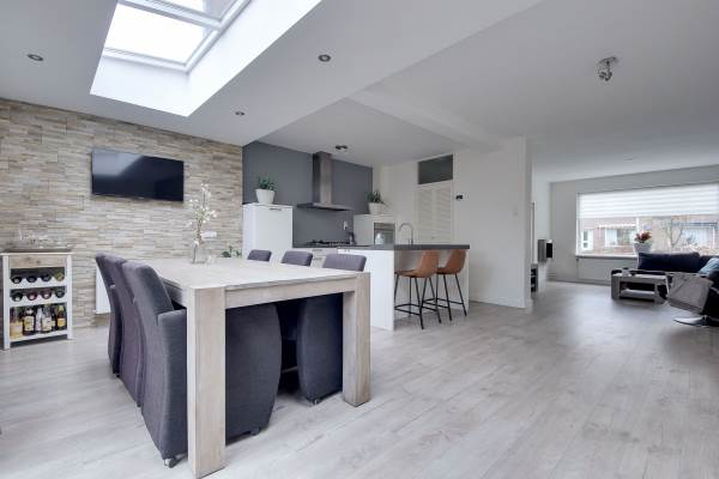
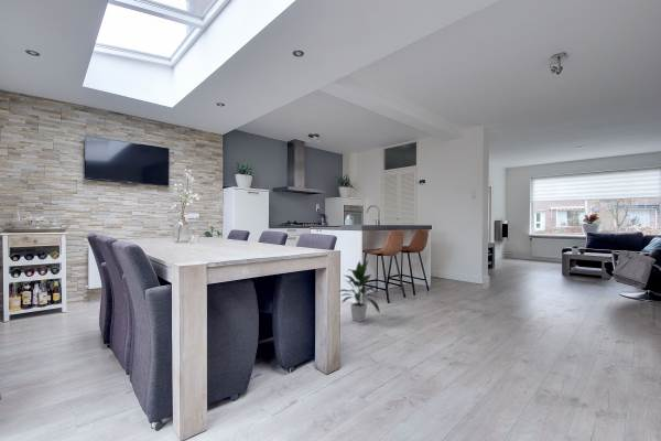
+ indoor plant (359, 291)
